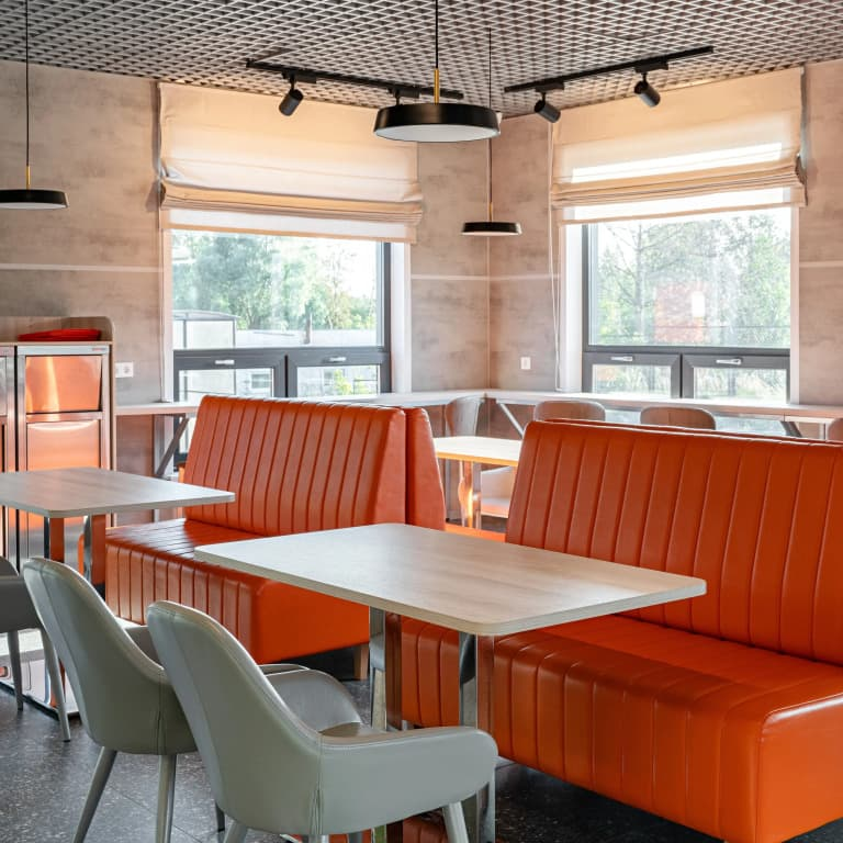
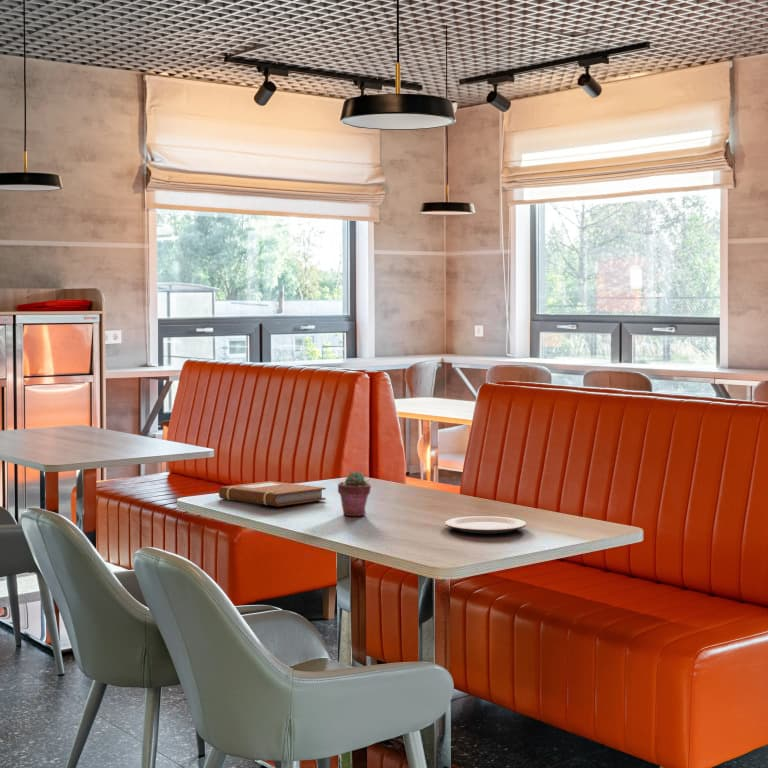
+ plate (485, 525)
+ notebook (270, 492)
+ potted succulent (354, 492)
